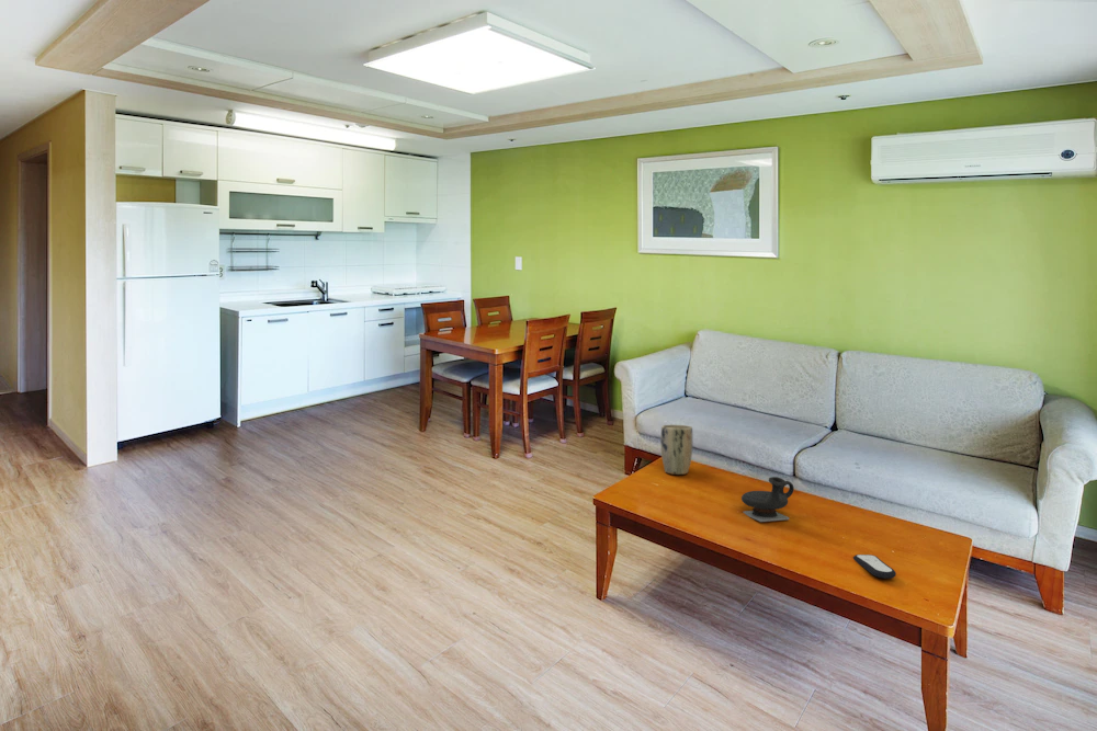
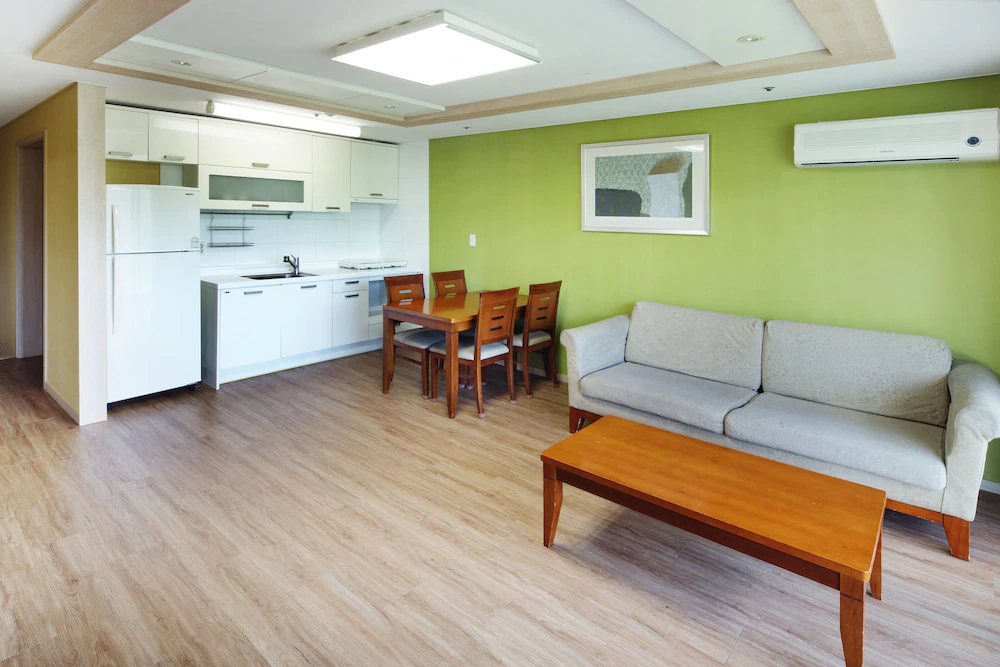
- plant pot (676, 449)
- teapot (771, 495)
- remote control (874, 566)
